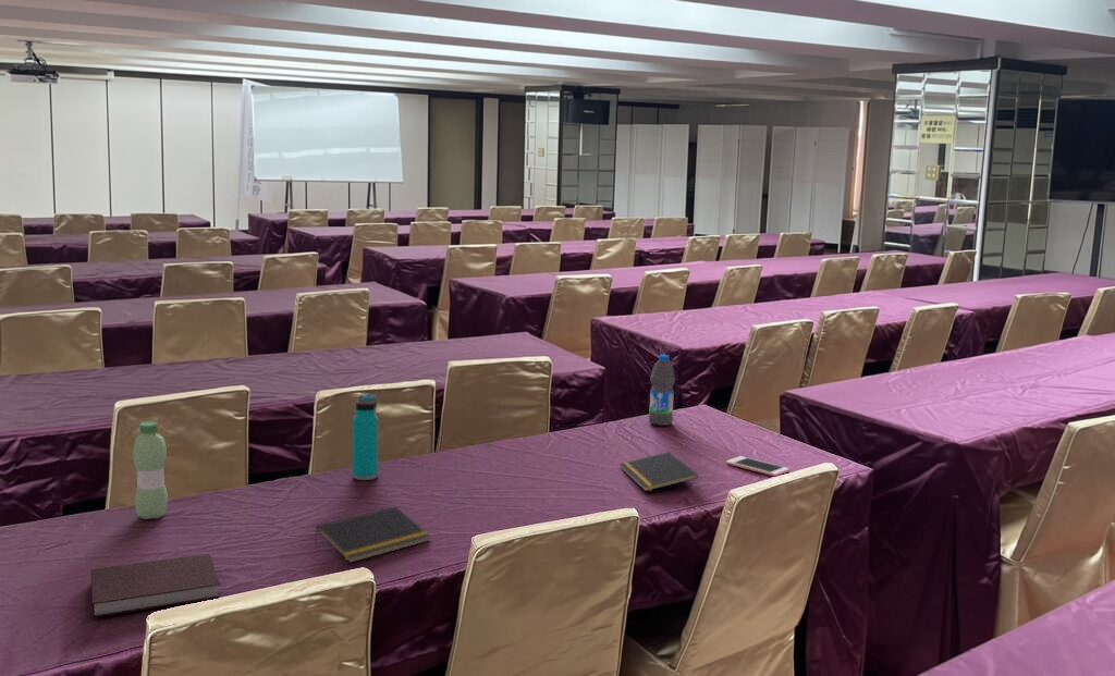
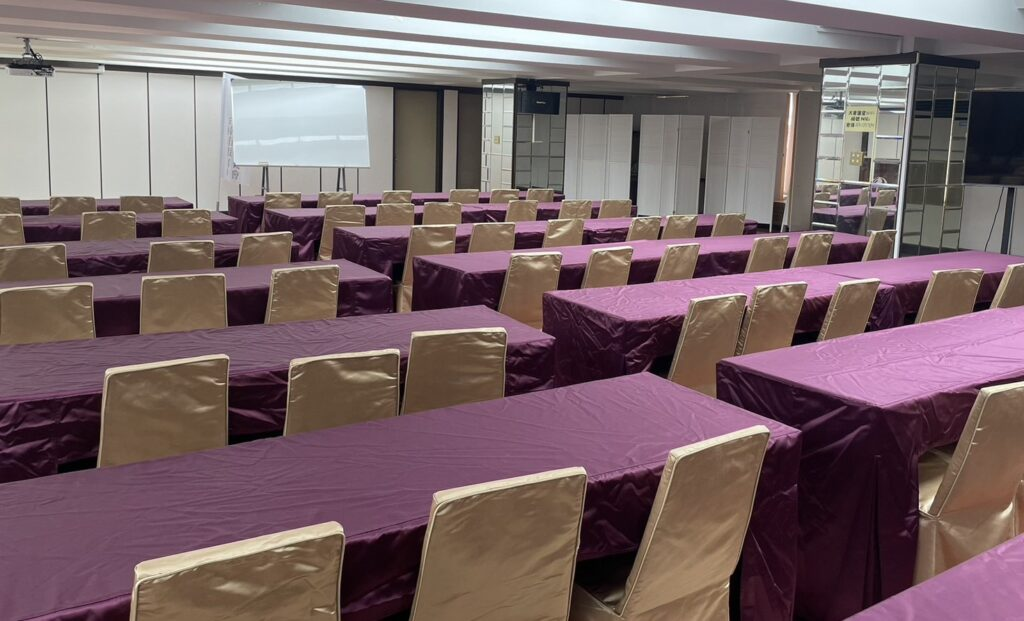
- notepad (657, 470)
- notepad (373, 532)
- cell phone (757, 466)
- water bottle (662, 389)
- notebook (155, 582)
- water bottle (365, 435)
- water bottle (150, 469)
